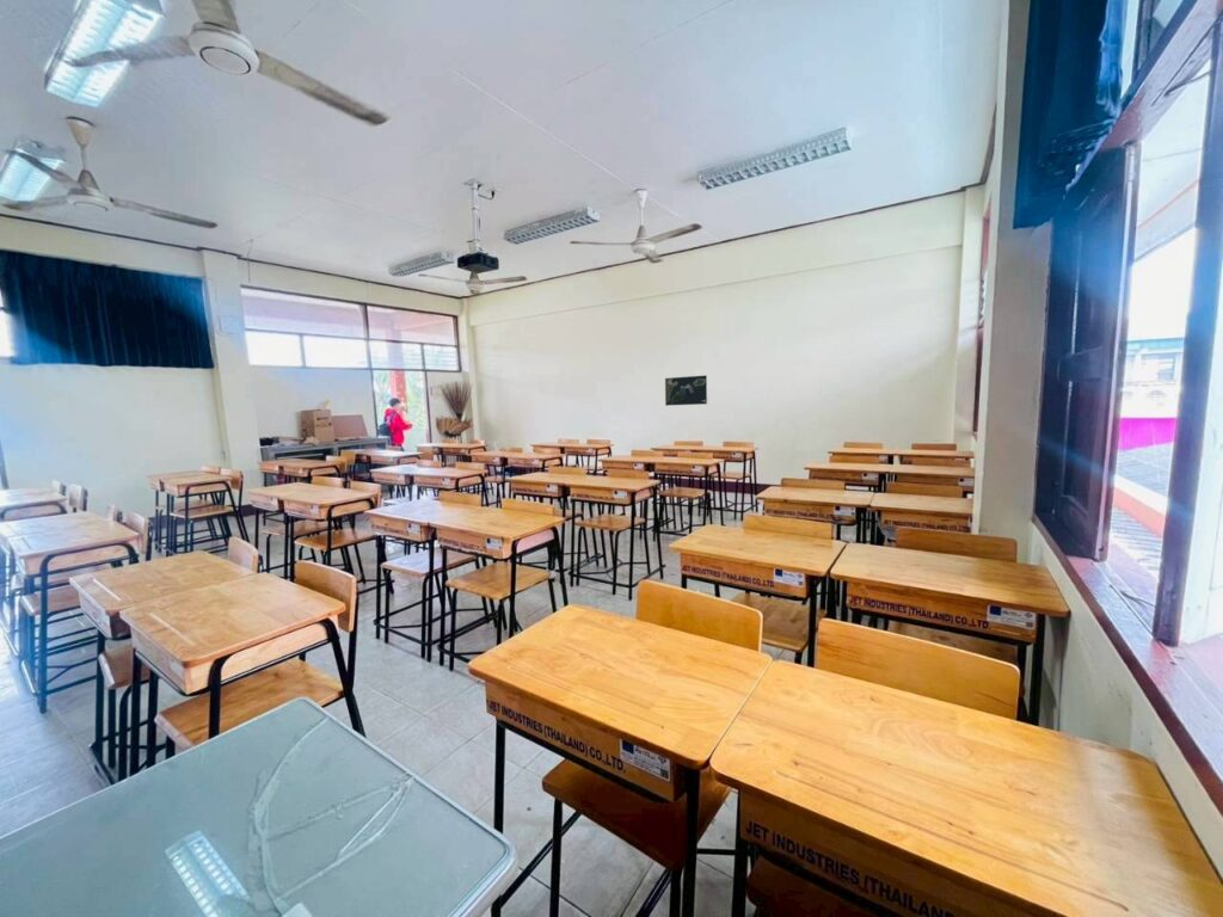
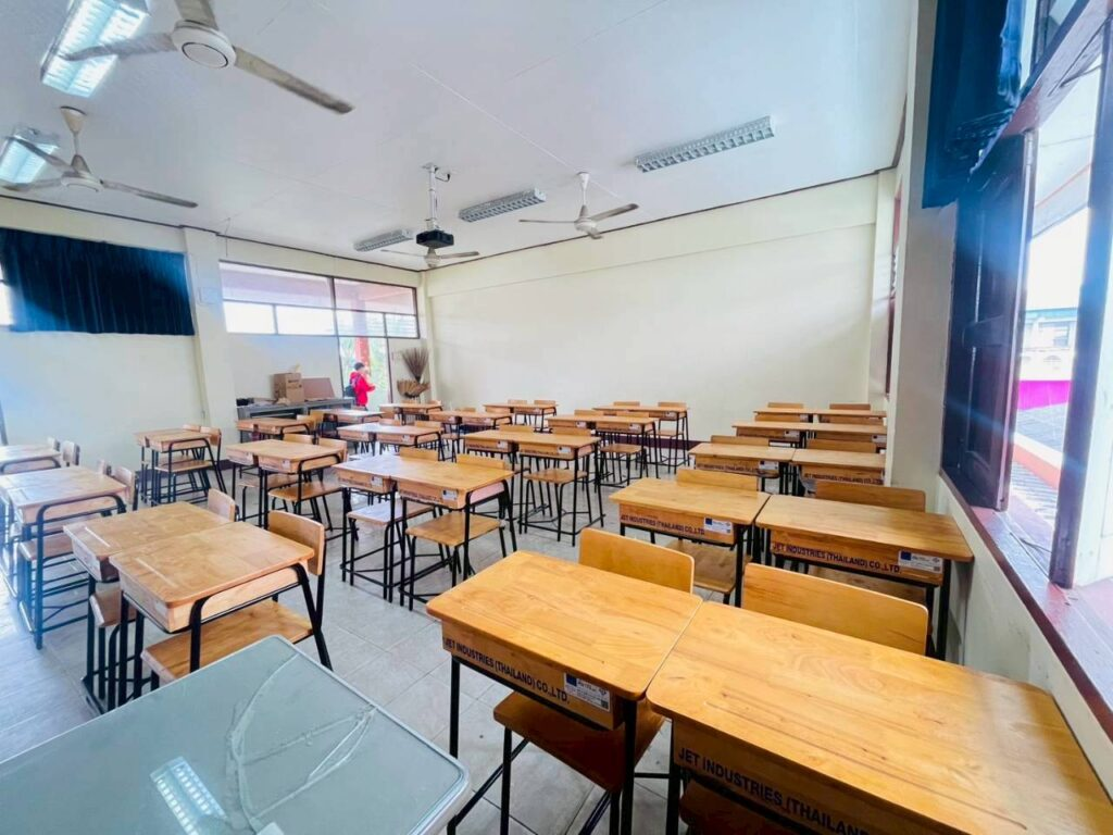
- map (686, 390)
